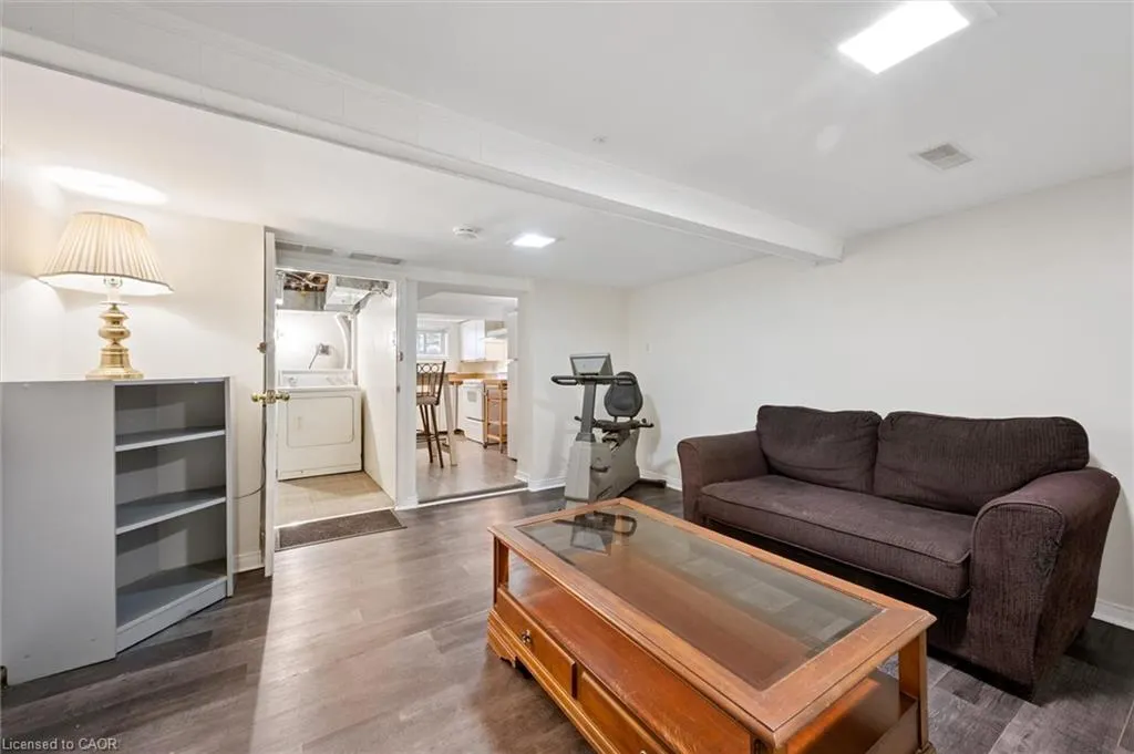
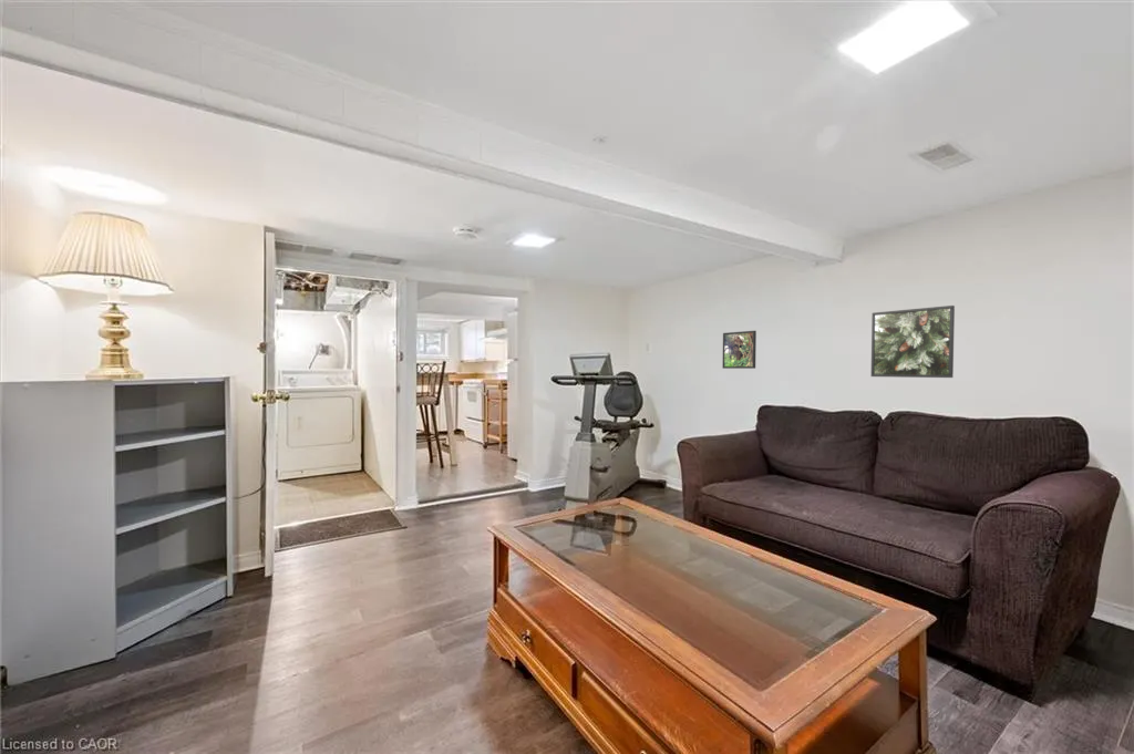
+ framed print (739, 350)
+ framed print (909, 343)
